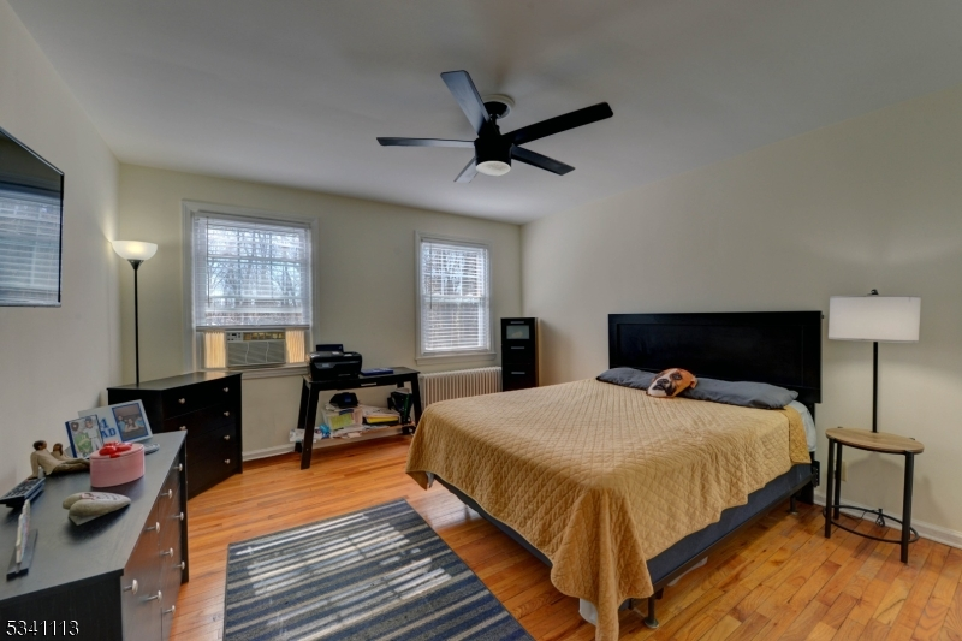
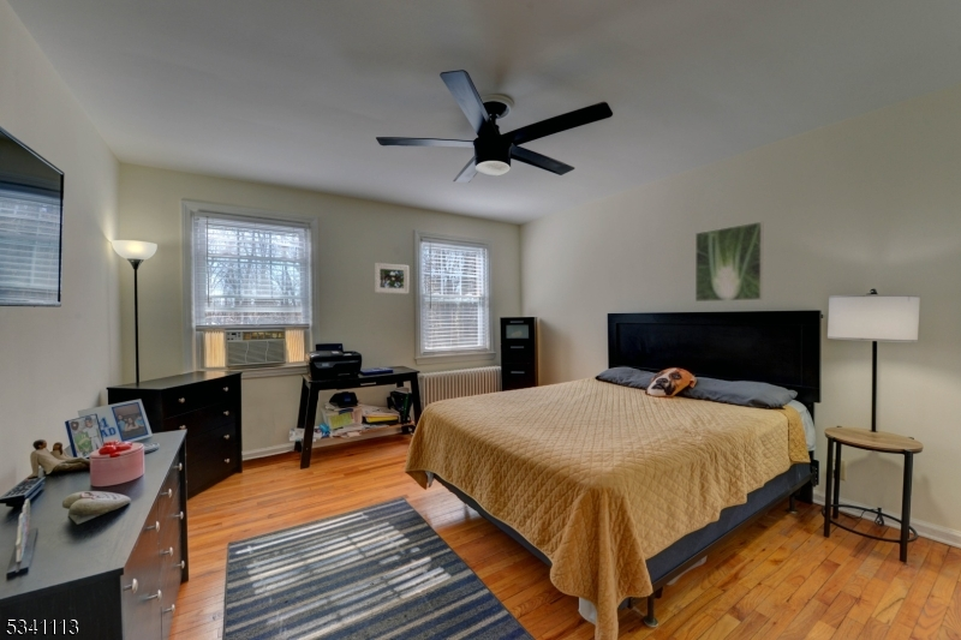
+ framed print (392, 279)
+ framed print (727, 264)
